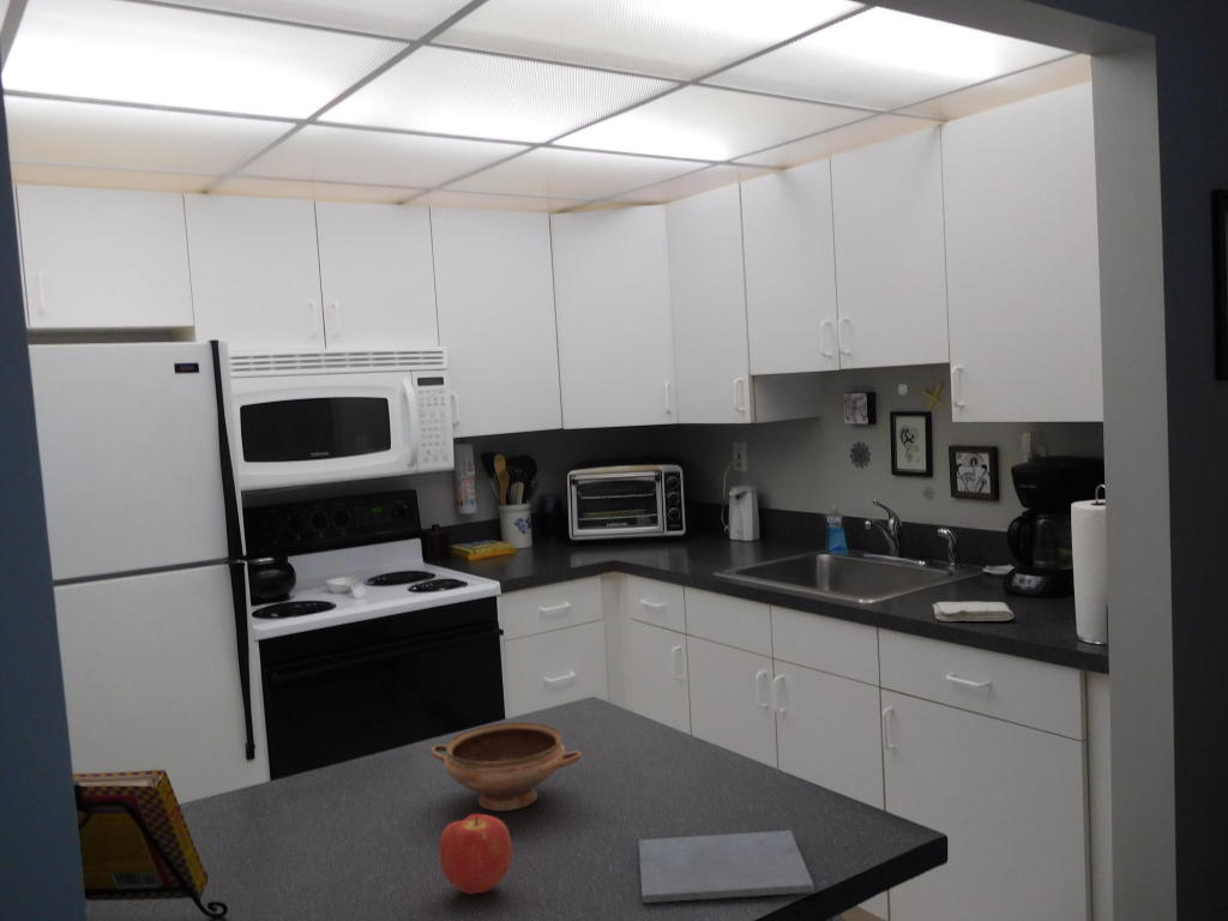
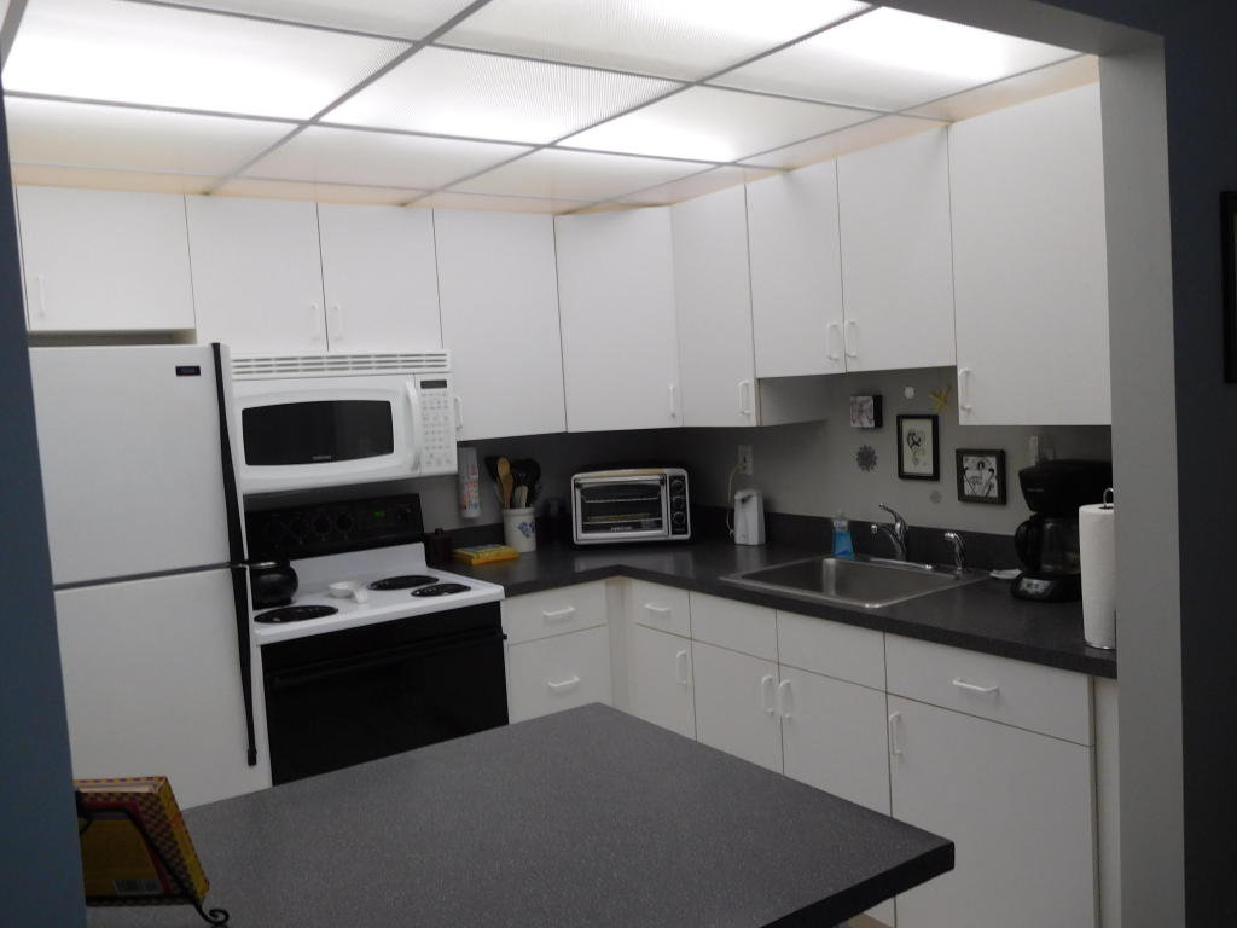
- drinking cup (505, 770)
- washcloth (971, 610)
- apple (476, 851)
- notepad (721, 863)
